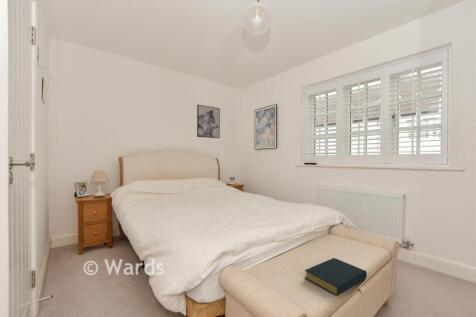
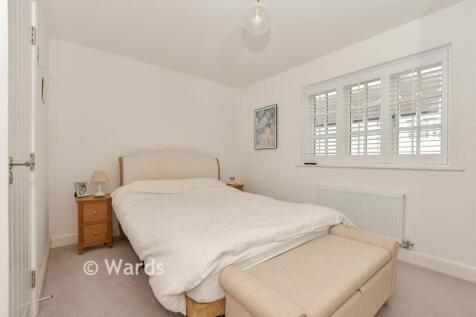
- hardback book (335, 274)
- wall art (208, 122)
